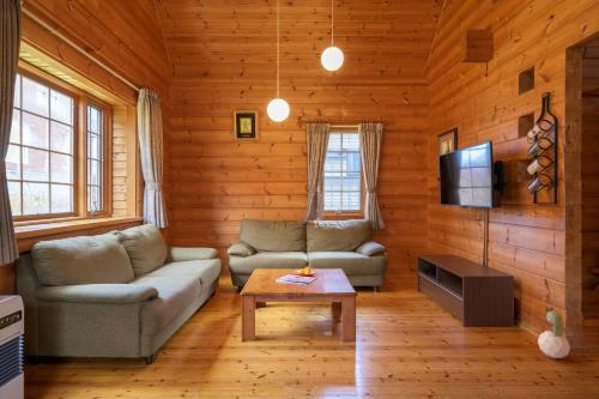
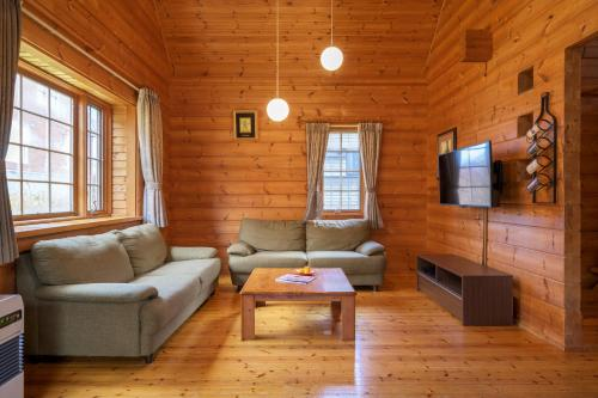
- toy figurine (553, 332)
